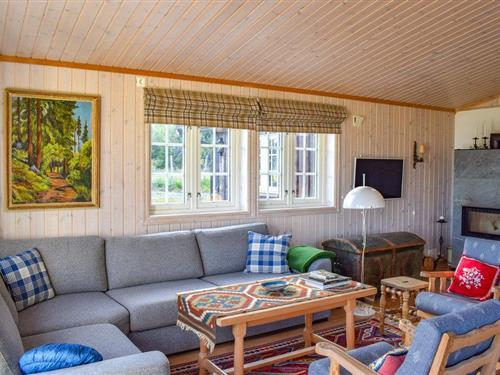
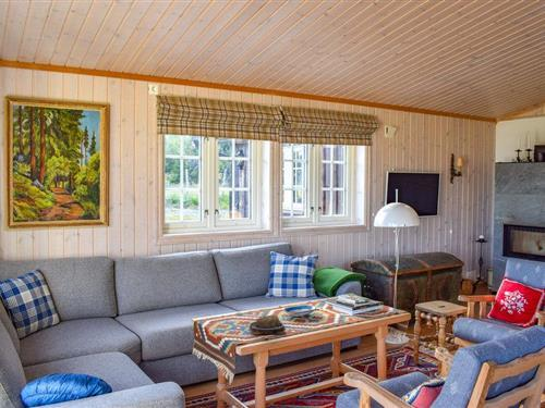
+ pastry (267, 322)
